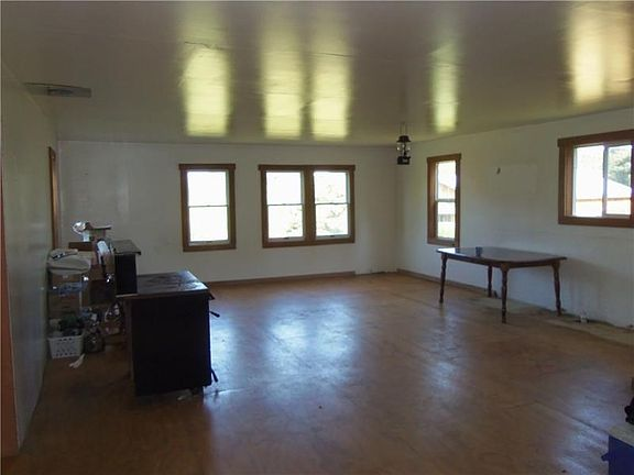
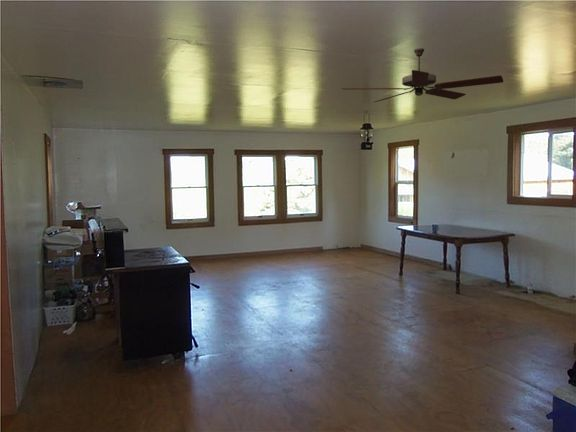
+ ceiling fan (419, 71)
